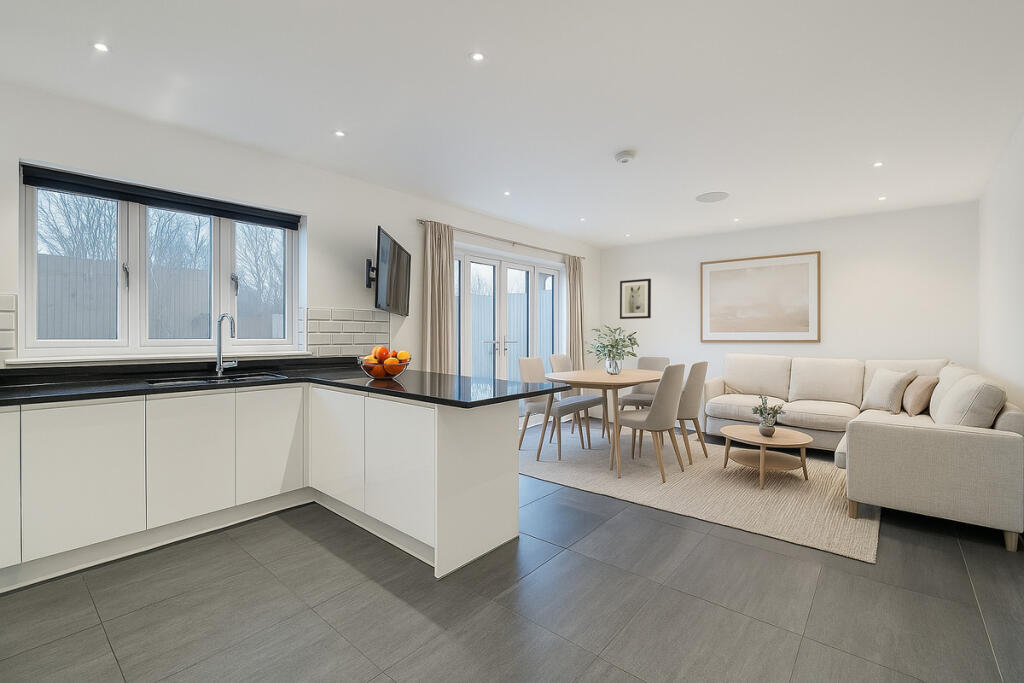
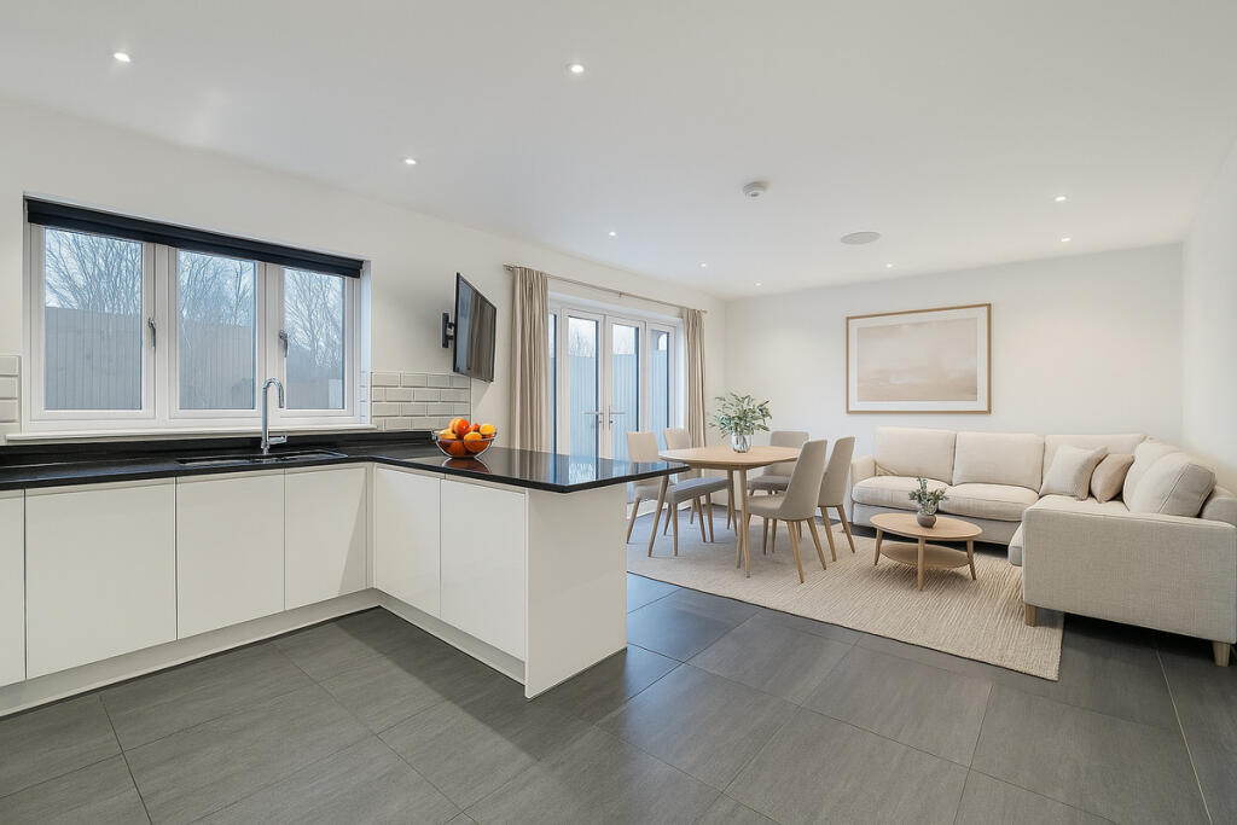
- wall art (635, 299)
